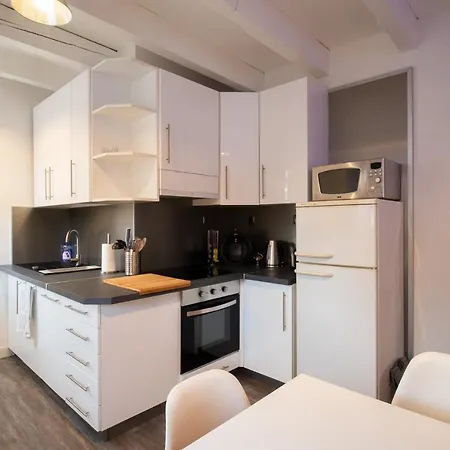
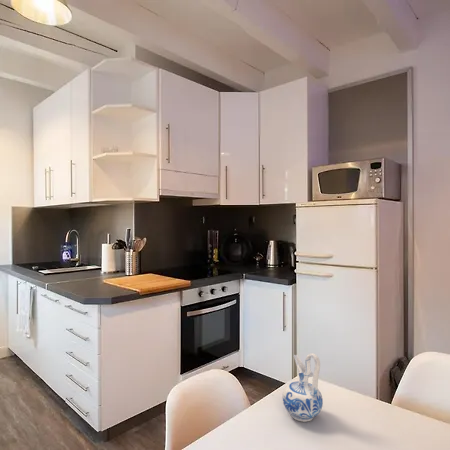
+ ceramic pitcher (302, 383)
